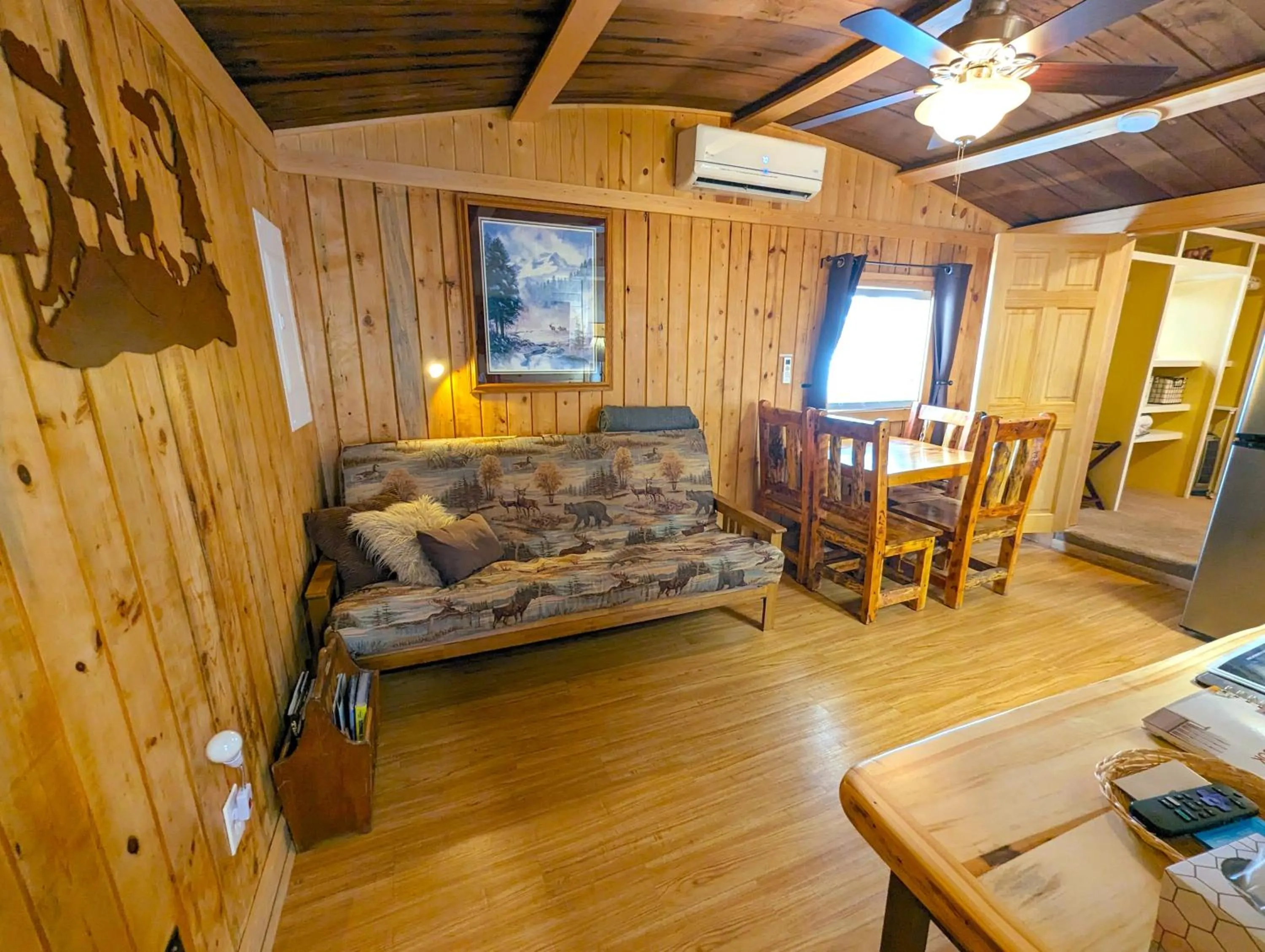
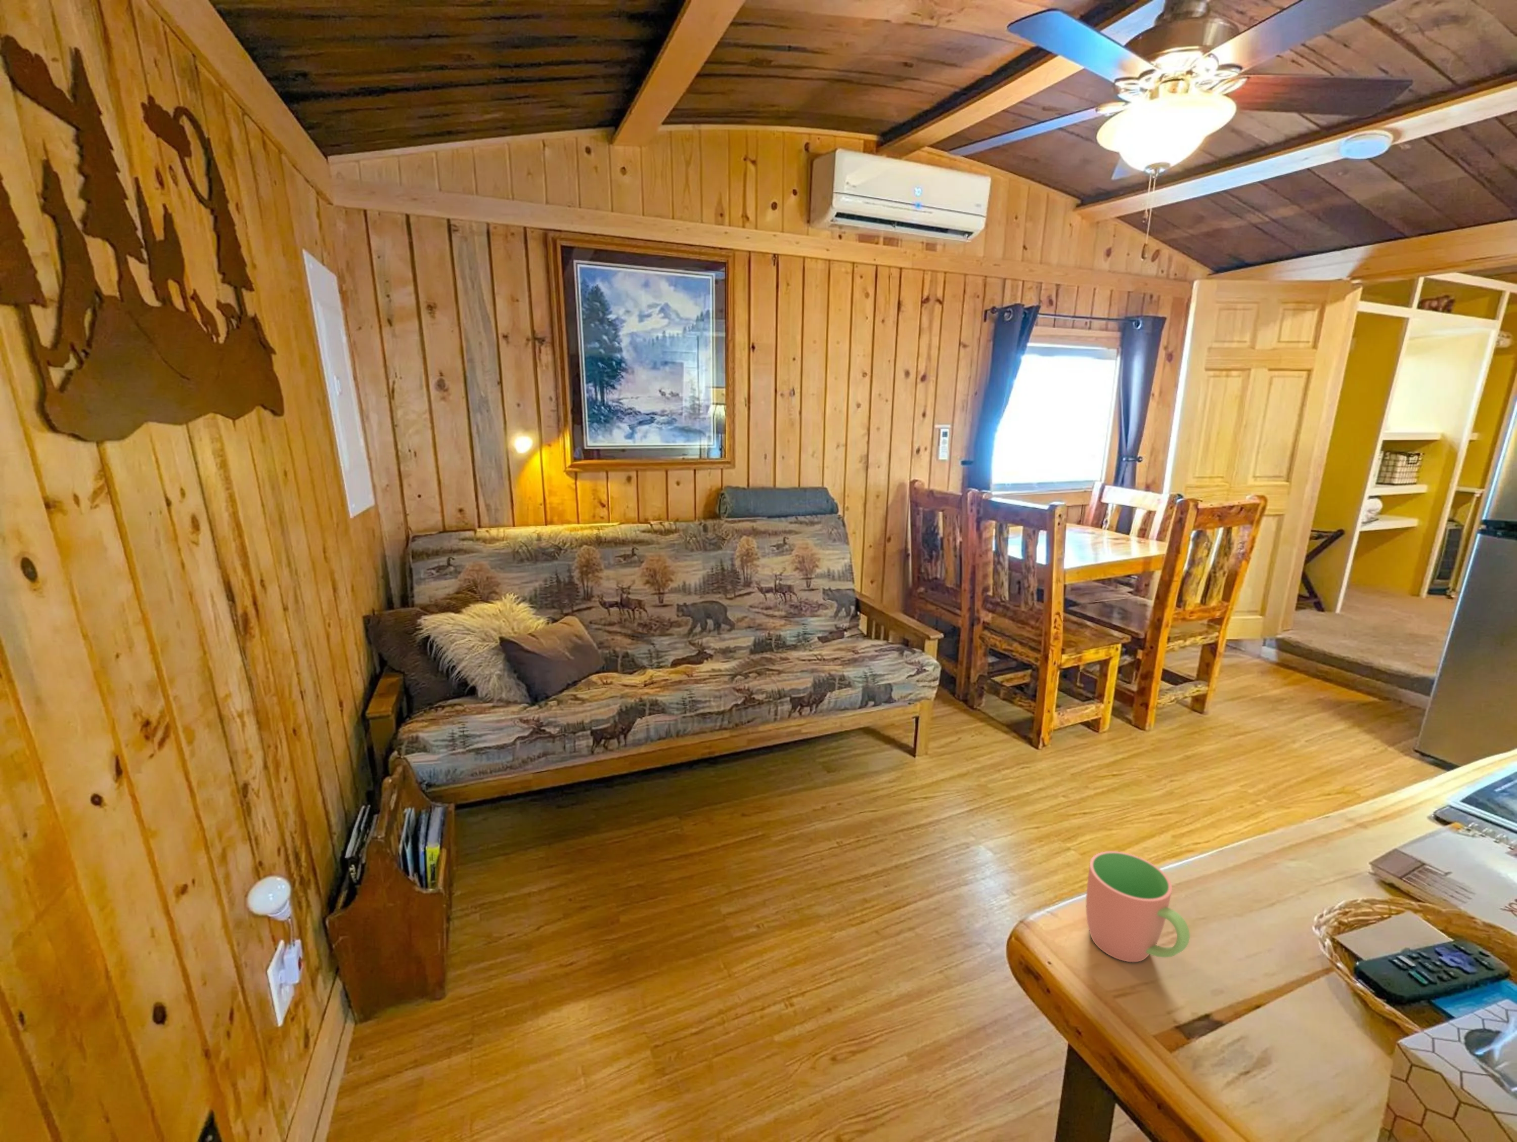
+ cup (1136, 916)
